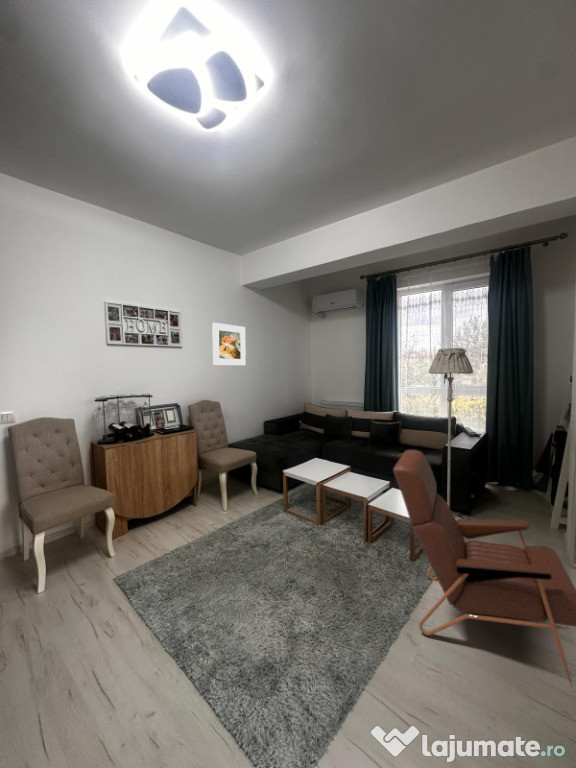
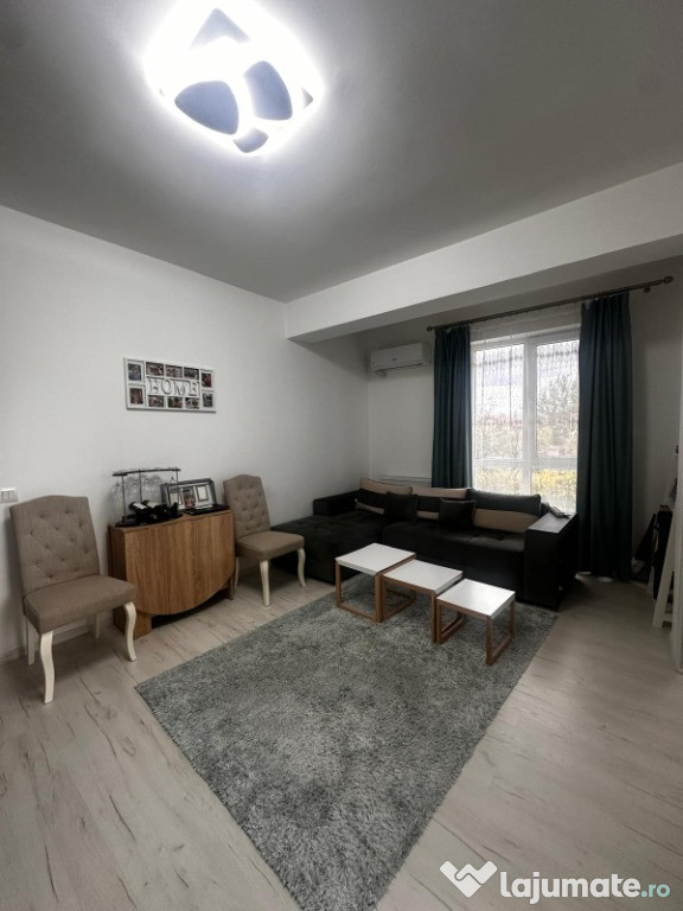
- armchair (475, 543)
- floor lamp (449, 436)
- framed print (229, 345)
